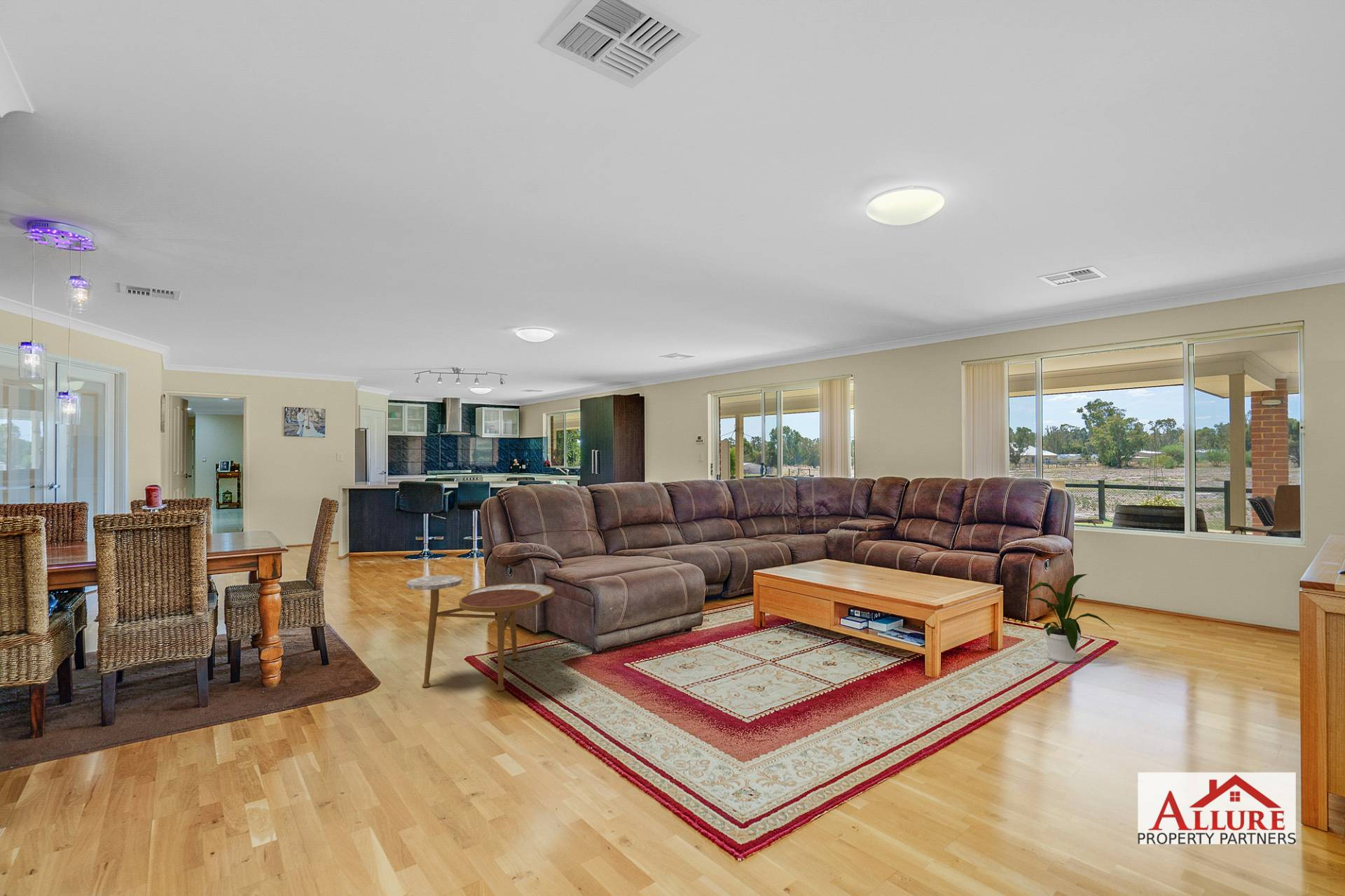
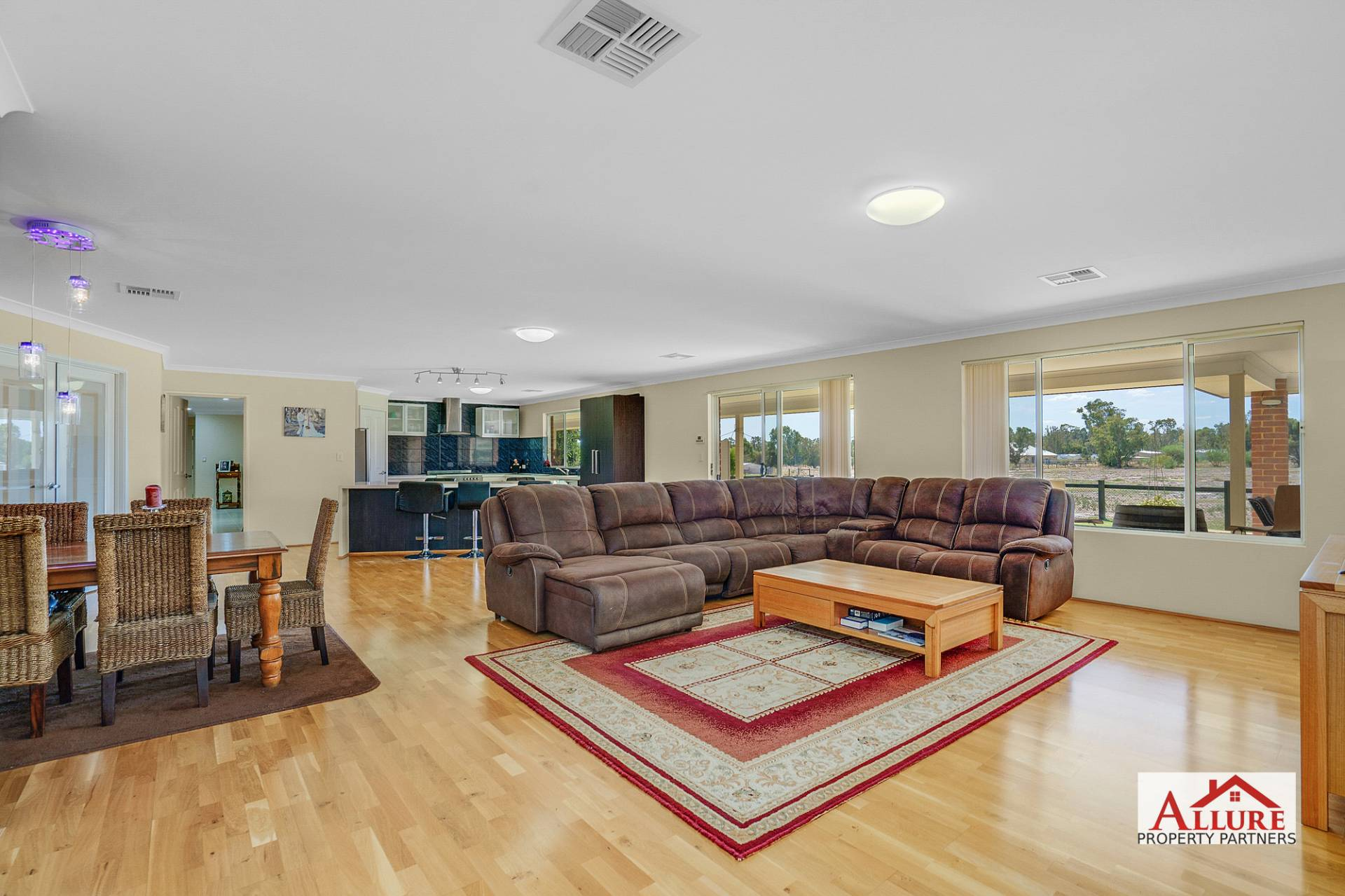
- side table (486, 618)
- house plant (1062, 616)
